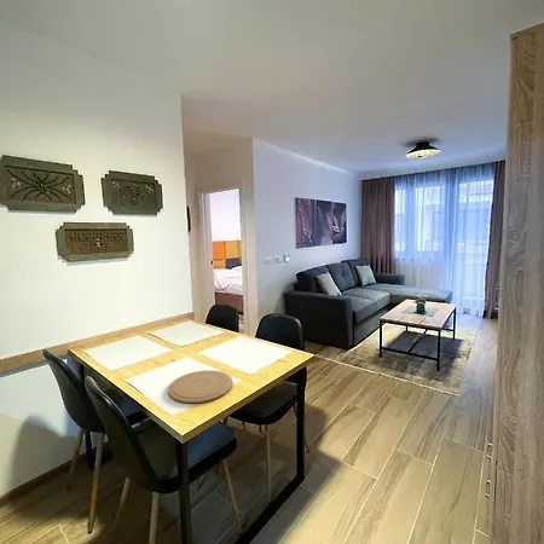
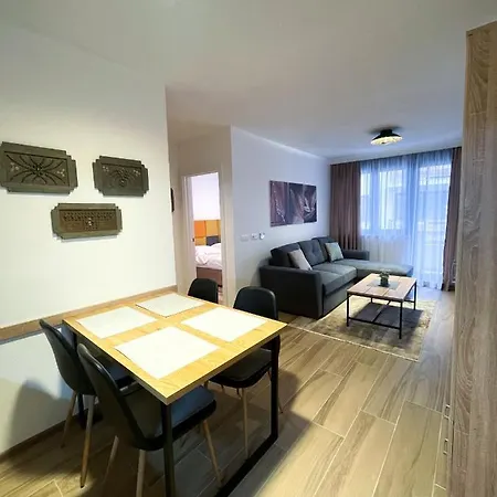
- plate (201, 383)
